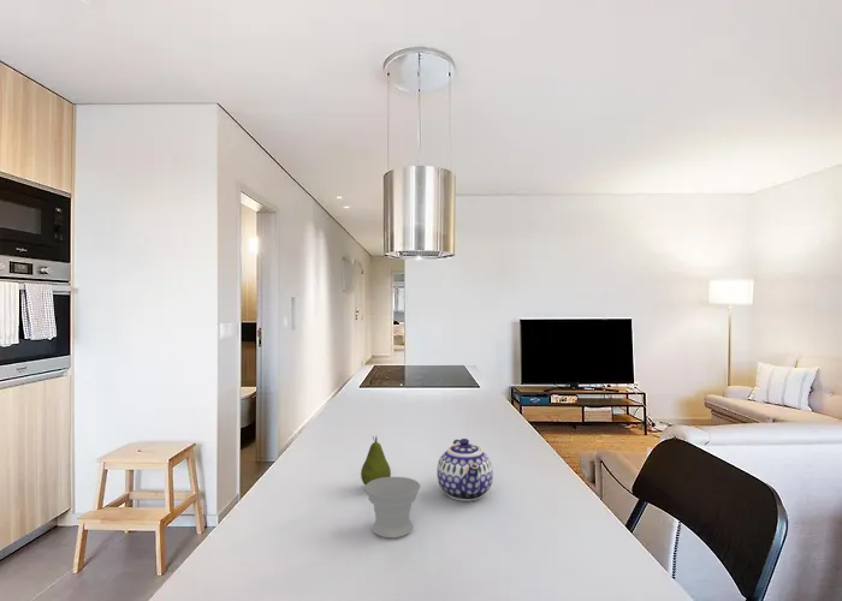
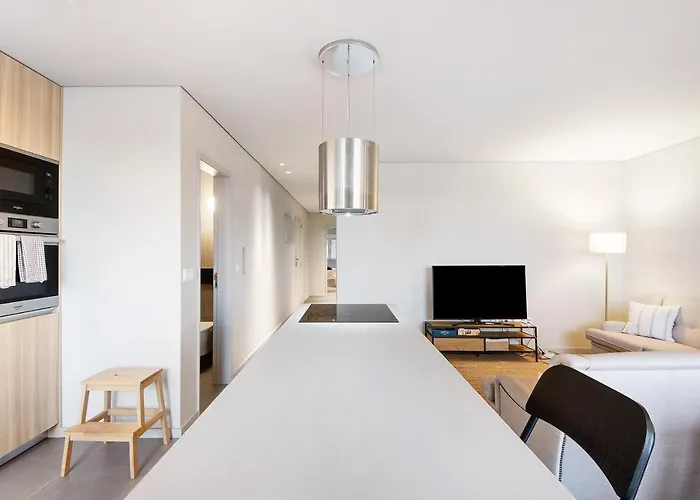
- fruit (375, 462)
- teapot (464, 466)
- cup (392, 507)
